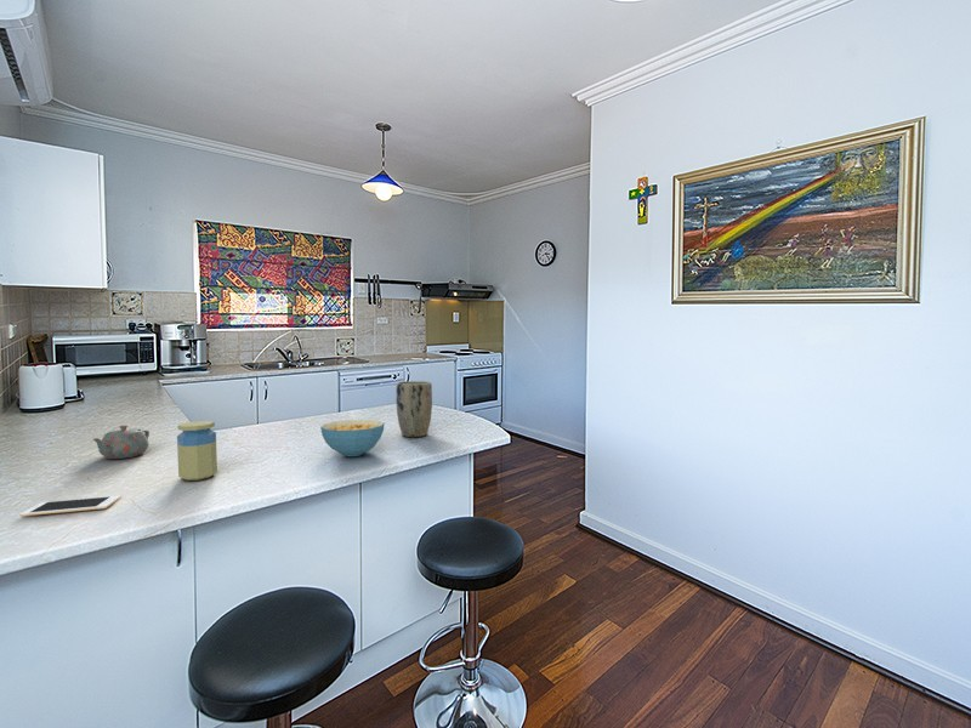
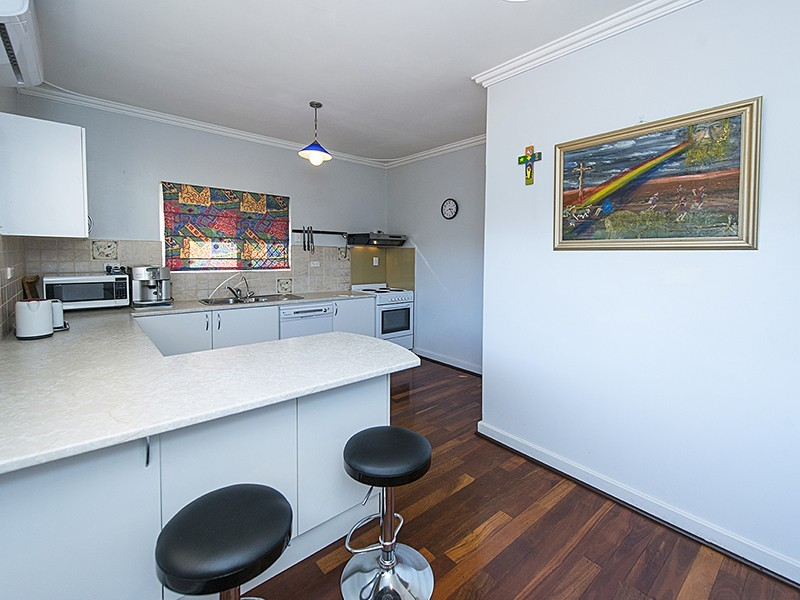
- cereal bowl (353, 439)
- cell phone (73, 505)
- teapot (121, 440)
- plant pot (414, 408)
- jar (197, 450)
